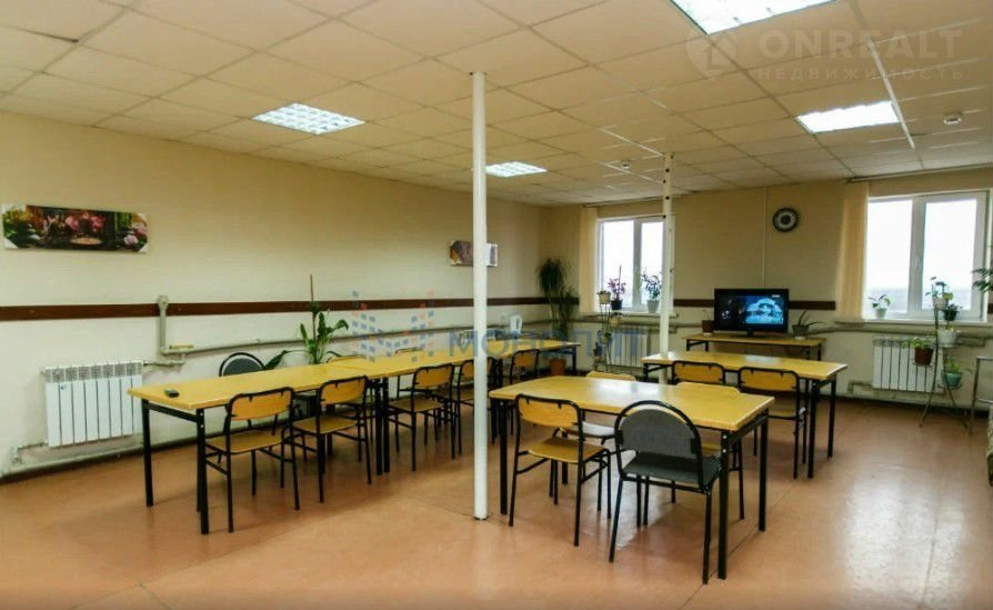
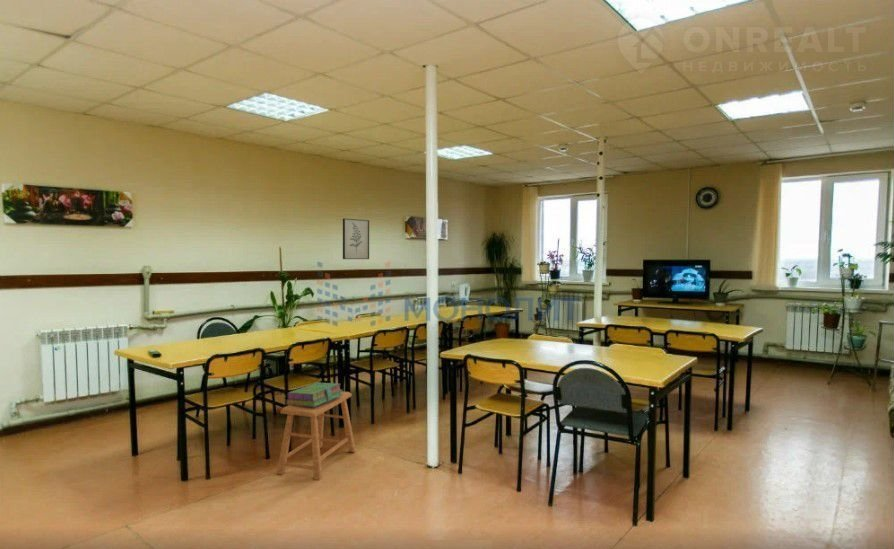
+ wall art (356, 239)
+ stack of books (315, 394)
+ stool (318, 431)
